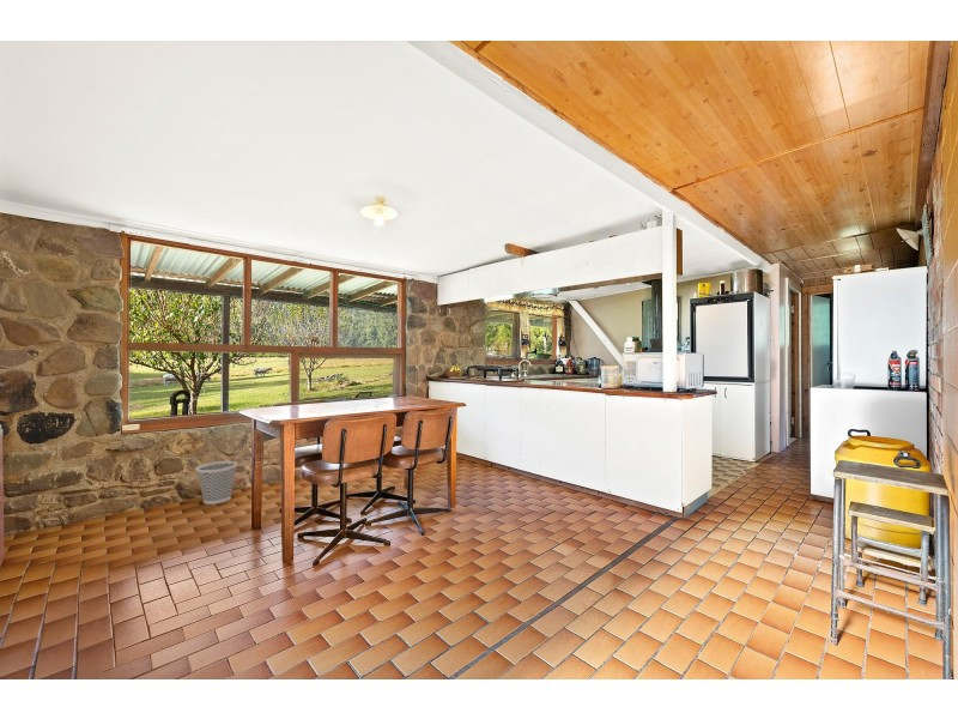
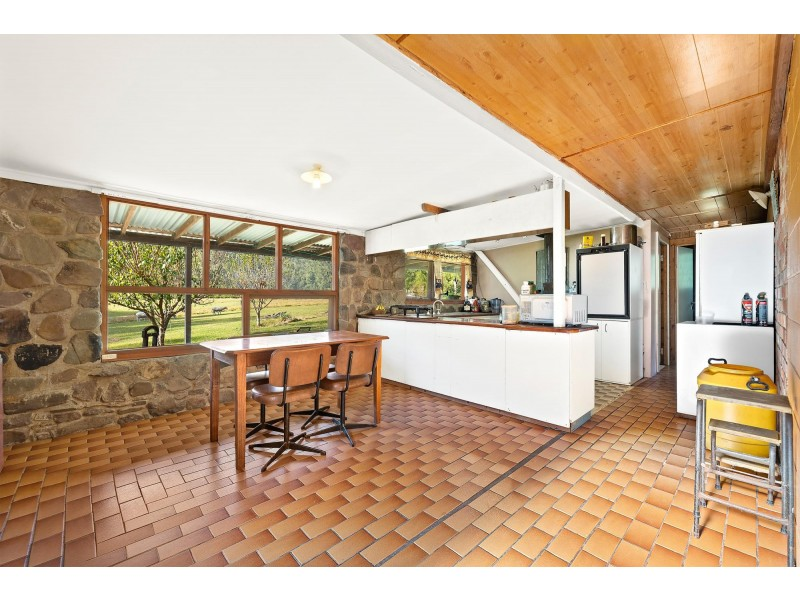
- wastebasket (217, 482)
